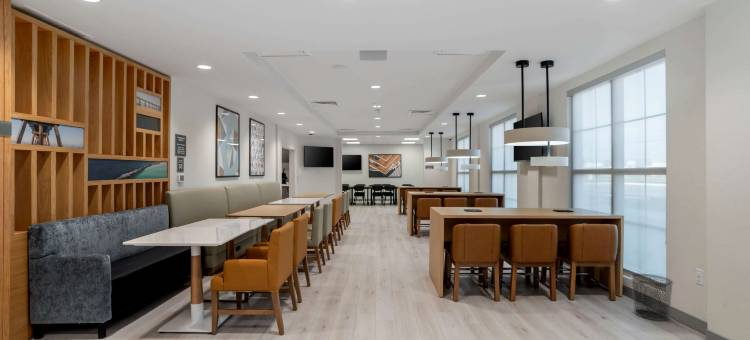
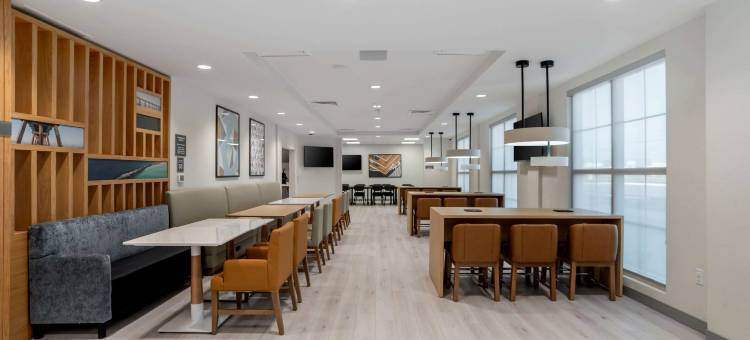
- waste bin (651, 296)
